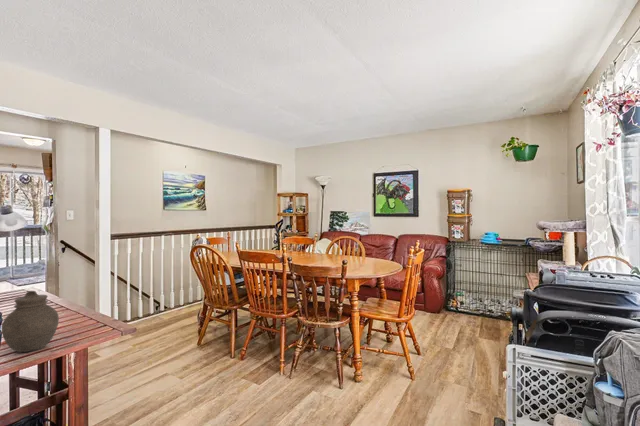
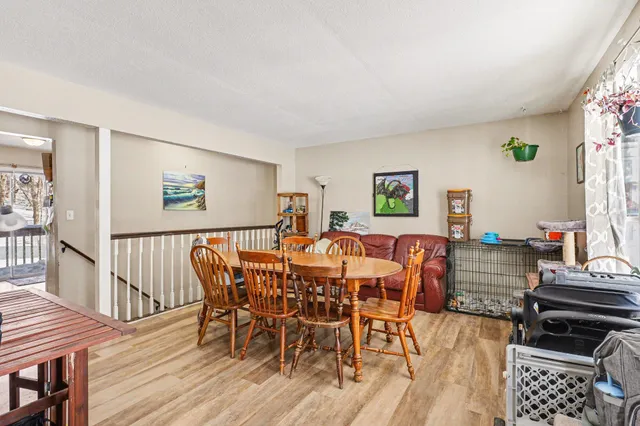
- jar (31, 319)
